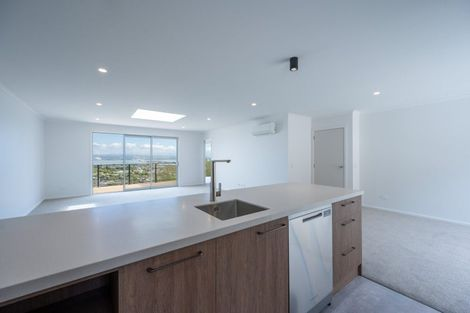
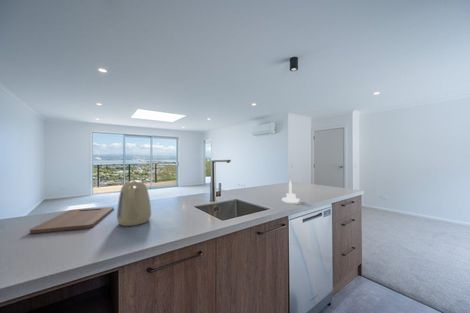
+ candle holder (290, 190)
+ cutting board (79, 217)
+ kettle (134, 201)
